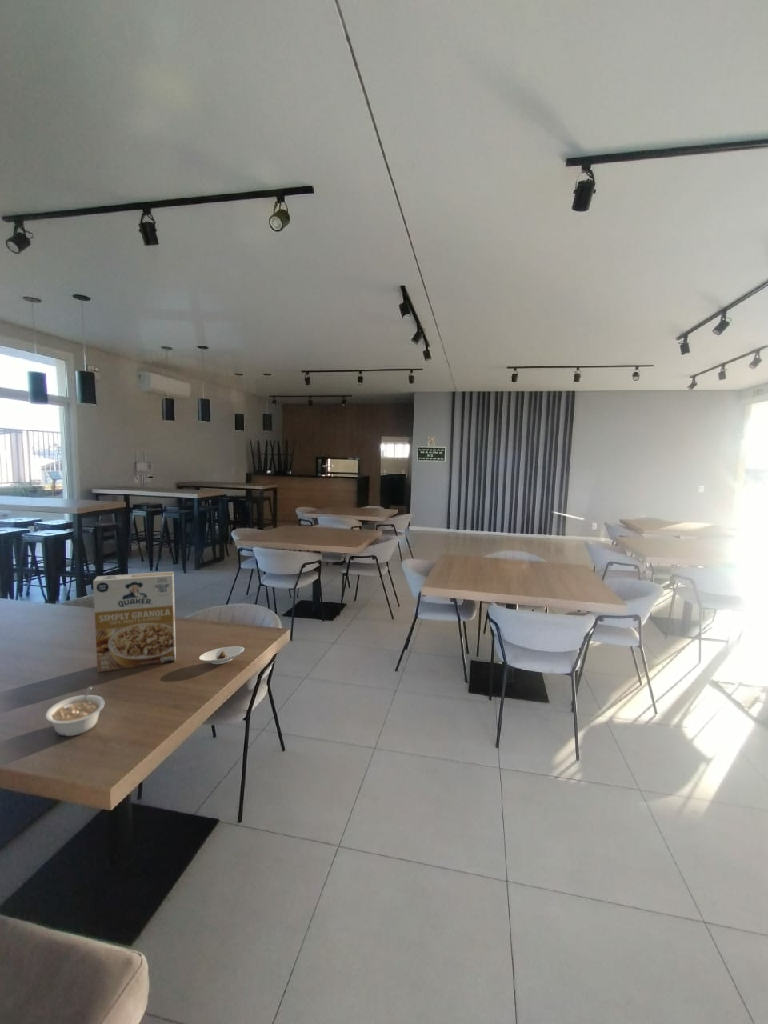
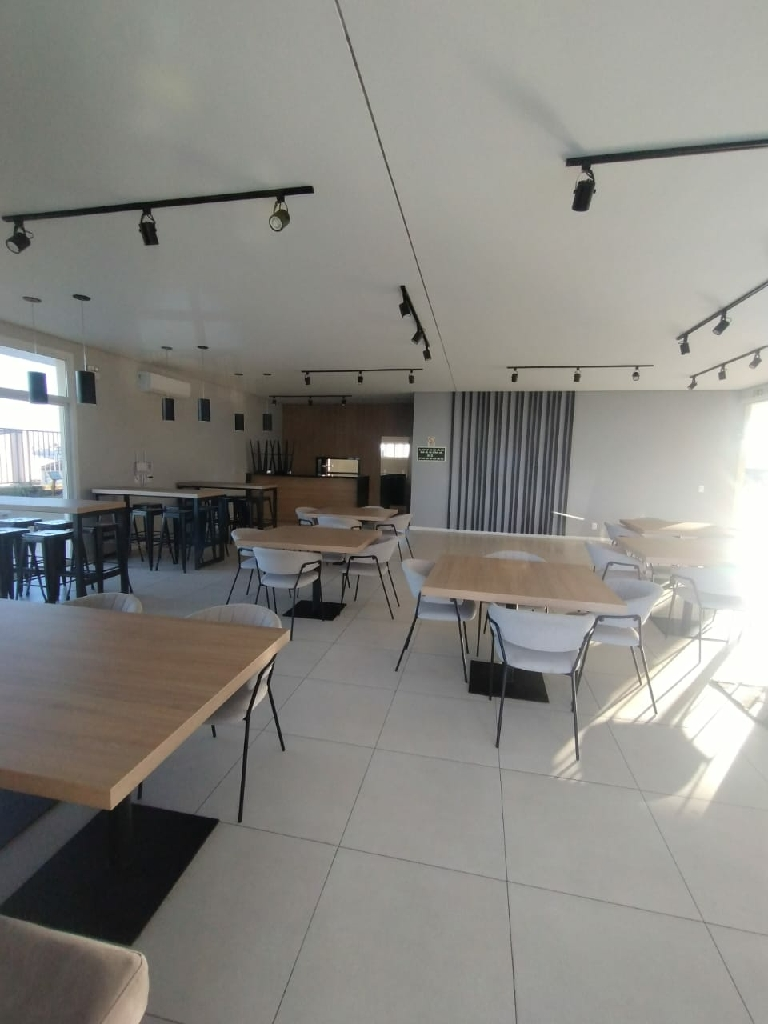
- legume (75, 714)
- saucer (222, 656)
- cereal box (136, 619)
